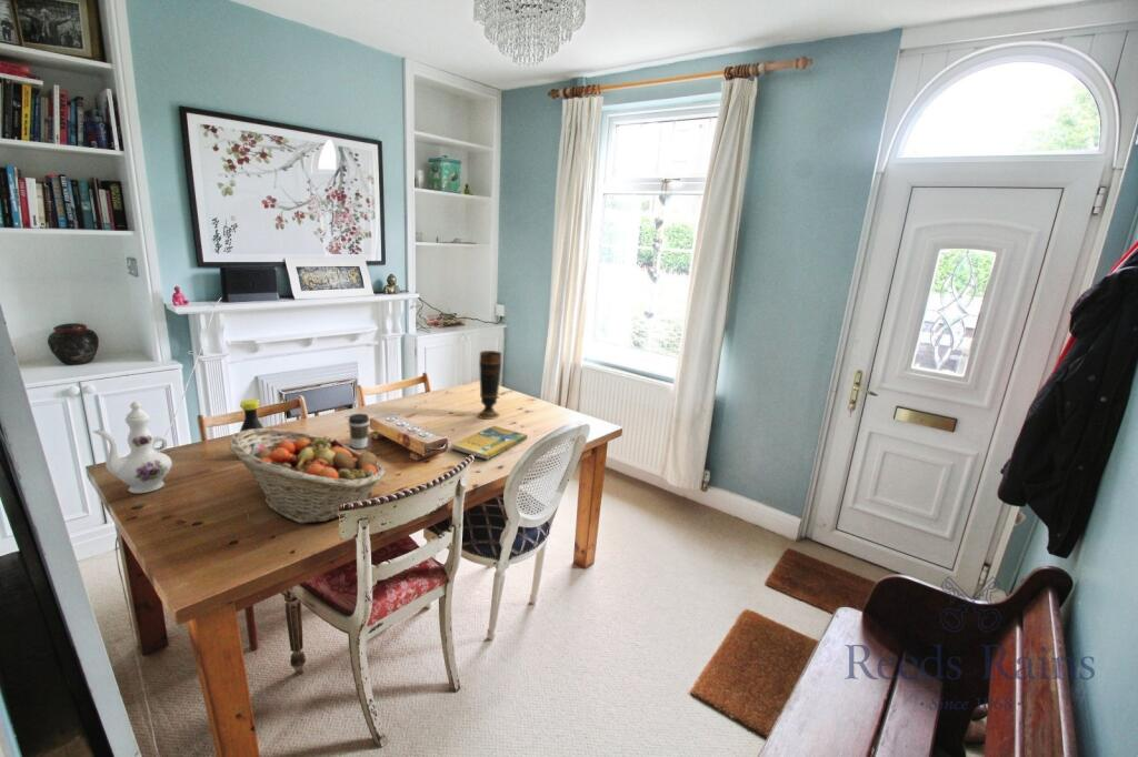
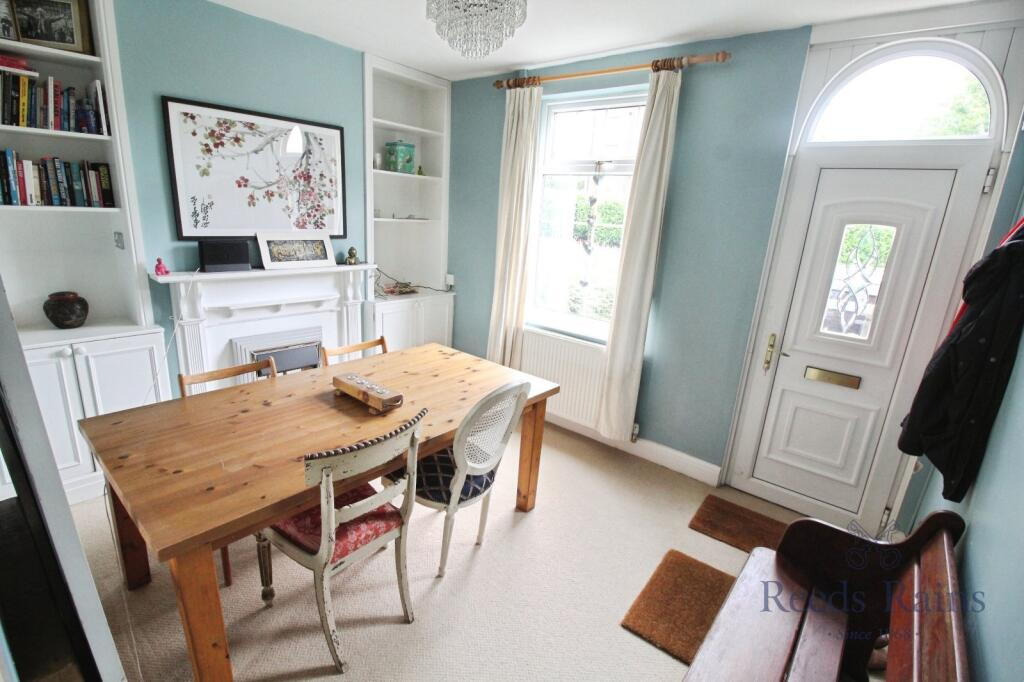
- vase (489, 384)
- chinaware (133, 446)
- fruit basket (310, 466)
- bottle (251, 427)
- coffee cup (359, 431)
- booklet (490, 441)
